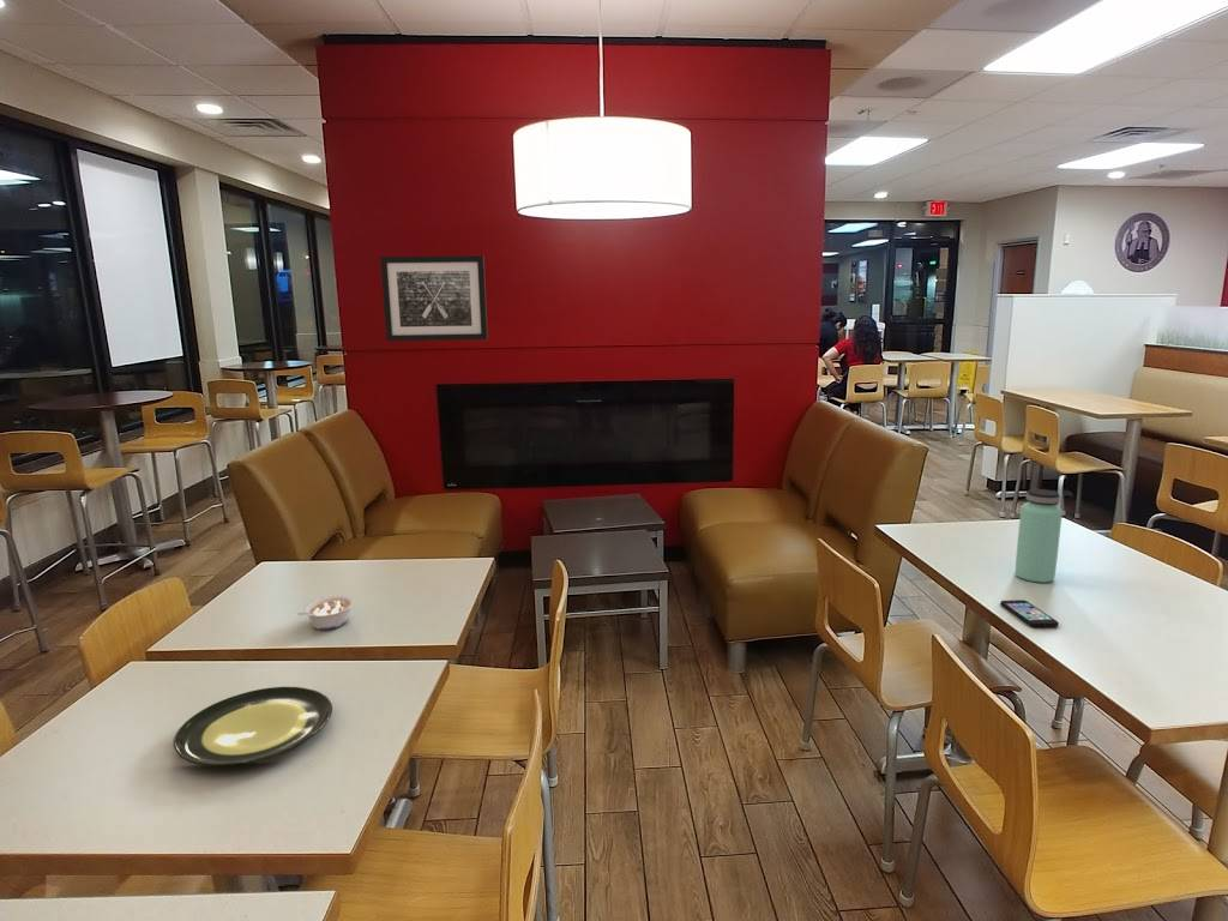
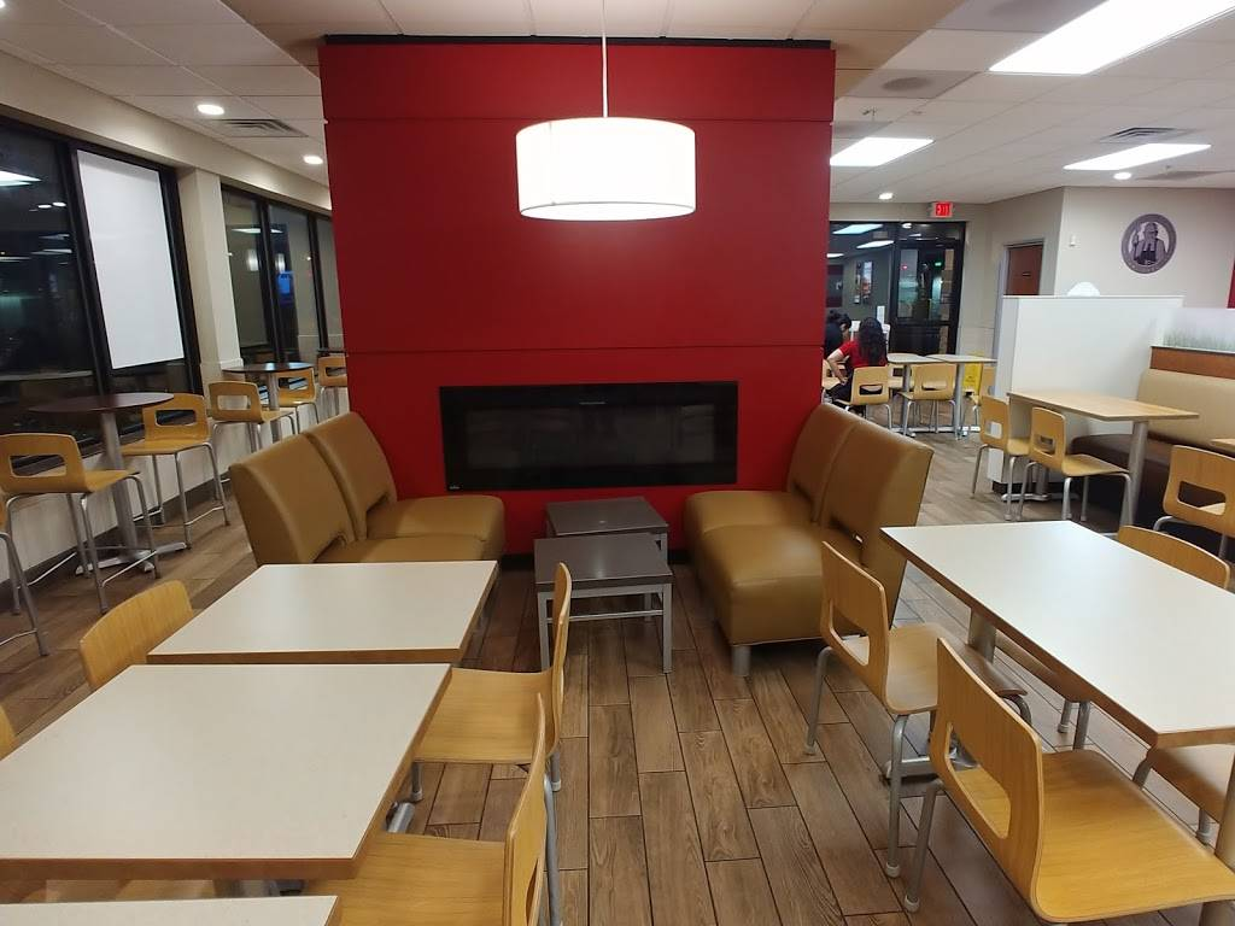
- legume (329, 612)
- smartphone (1028, 613)
- bottle (1039, 535)
- plate (255, 727)
- wall art (434, 299)
